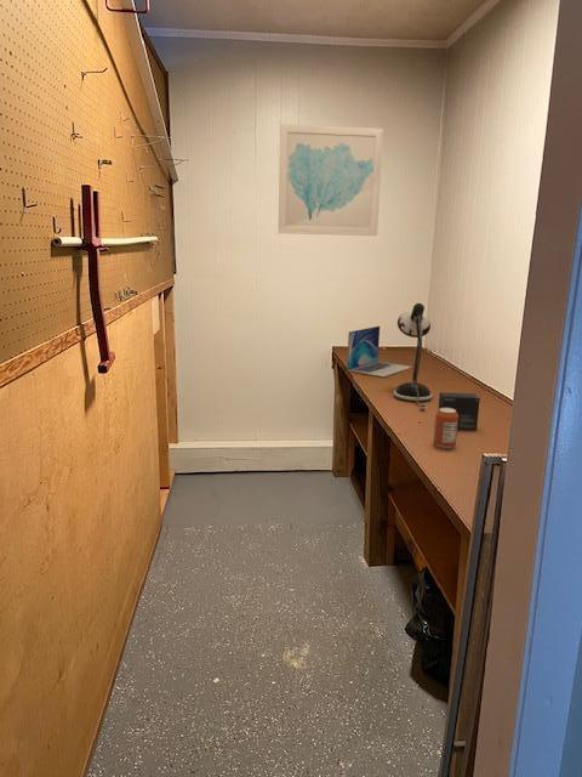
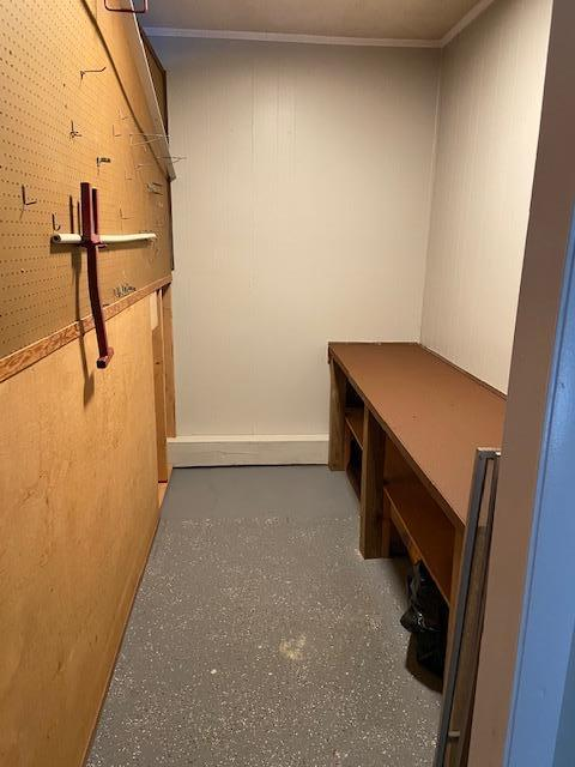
- wall art (330, 181)
- desk lamp (417, 351)
- can (445, 427)
- laptop (377, 350)
- small box (457, 410)
